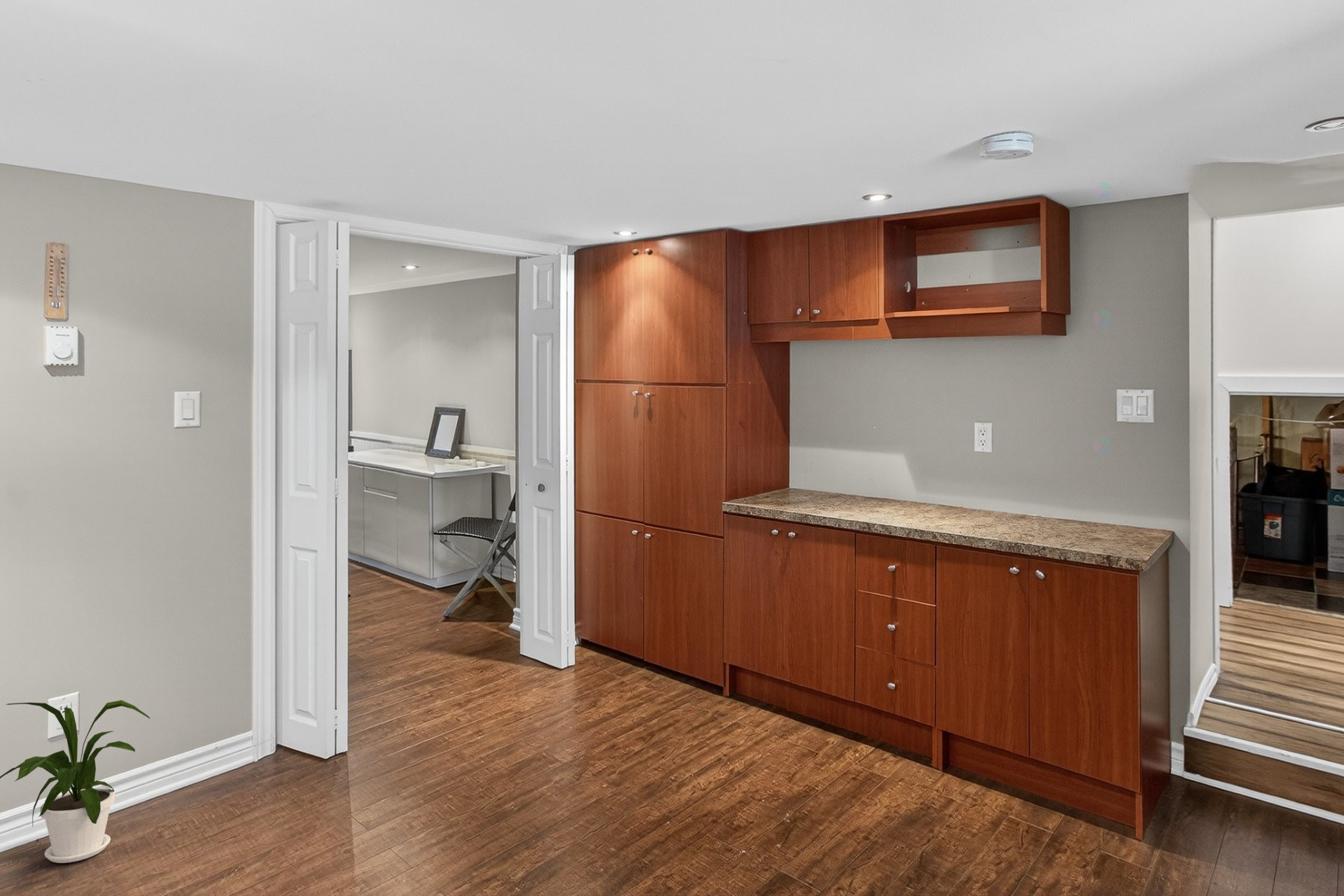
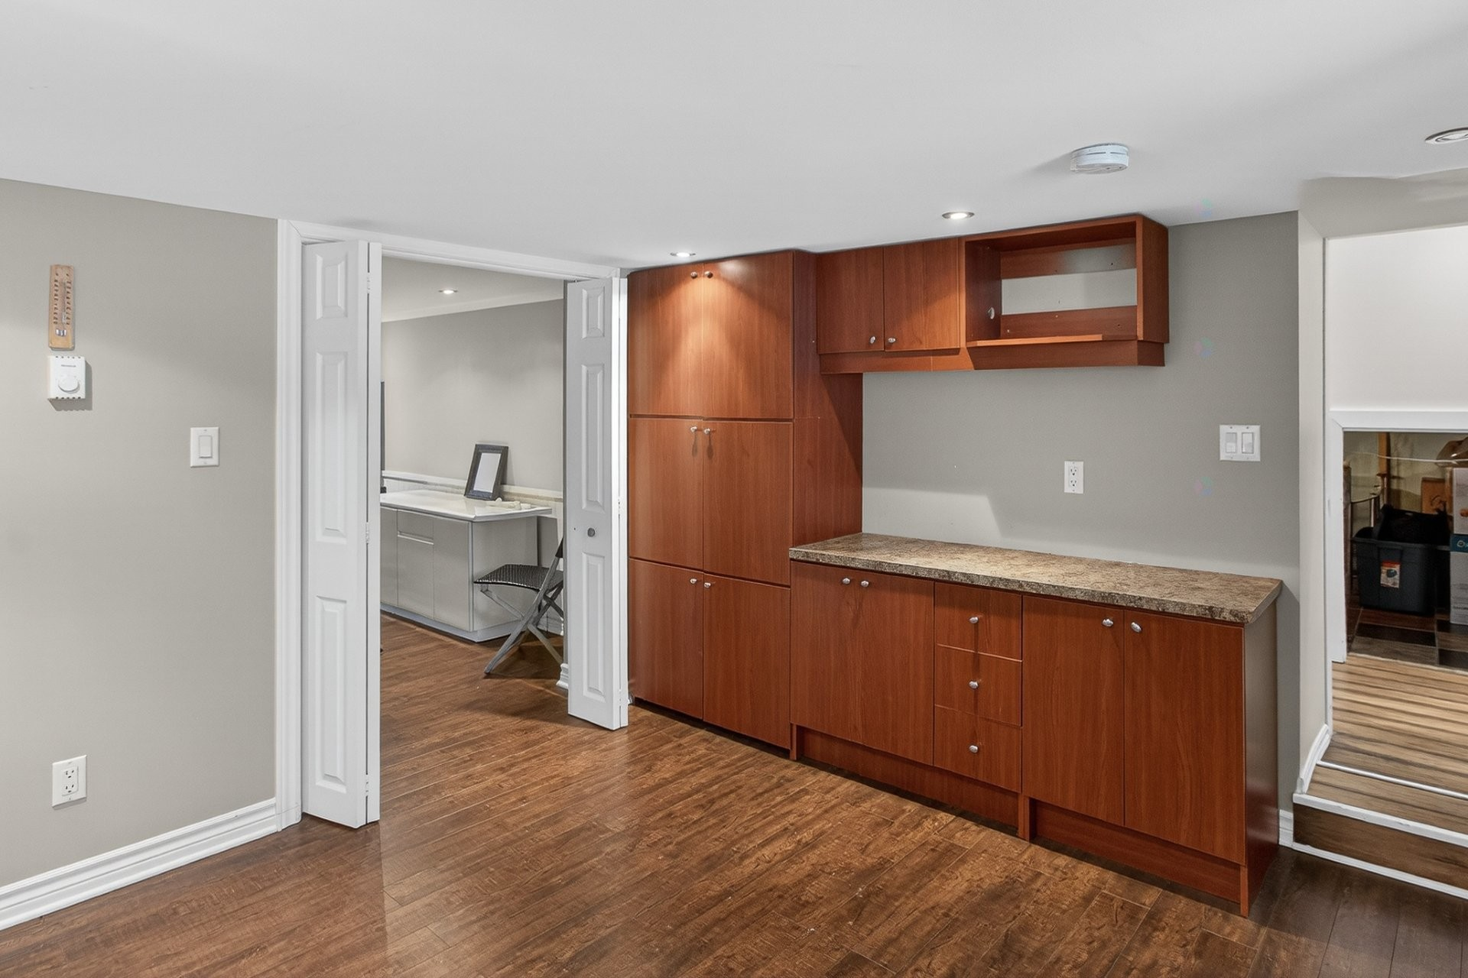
- house plant (74, 773)
